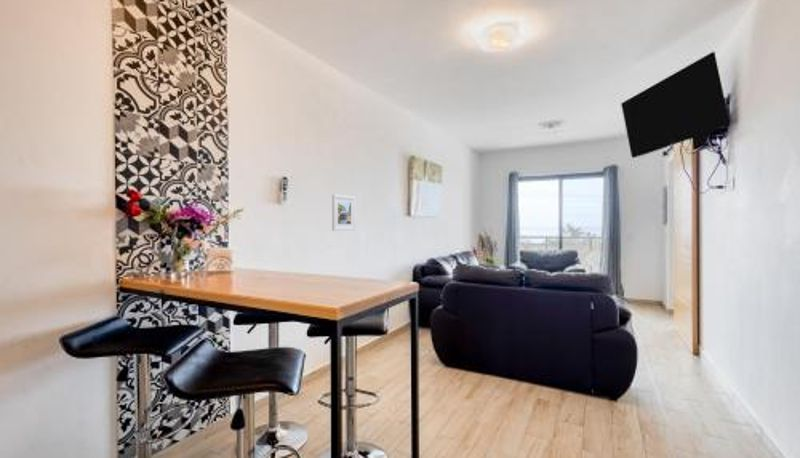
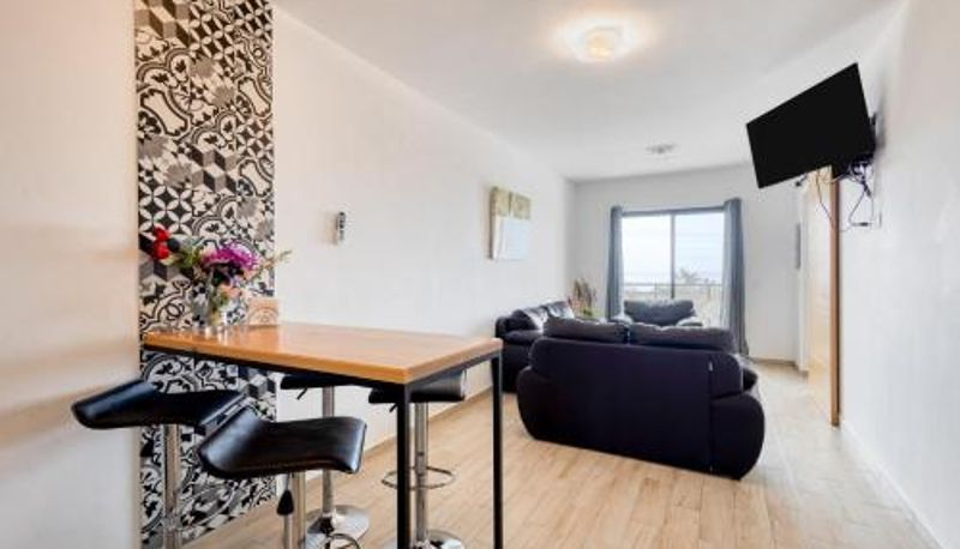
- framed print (344, 213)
